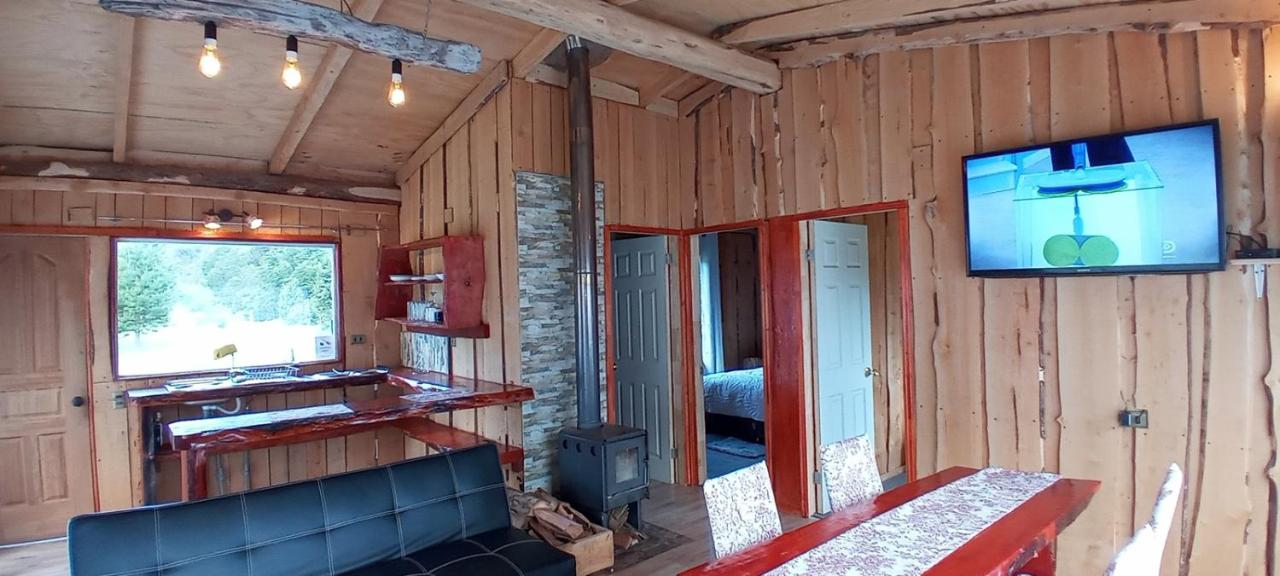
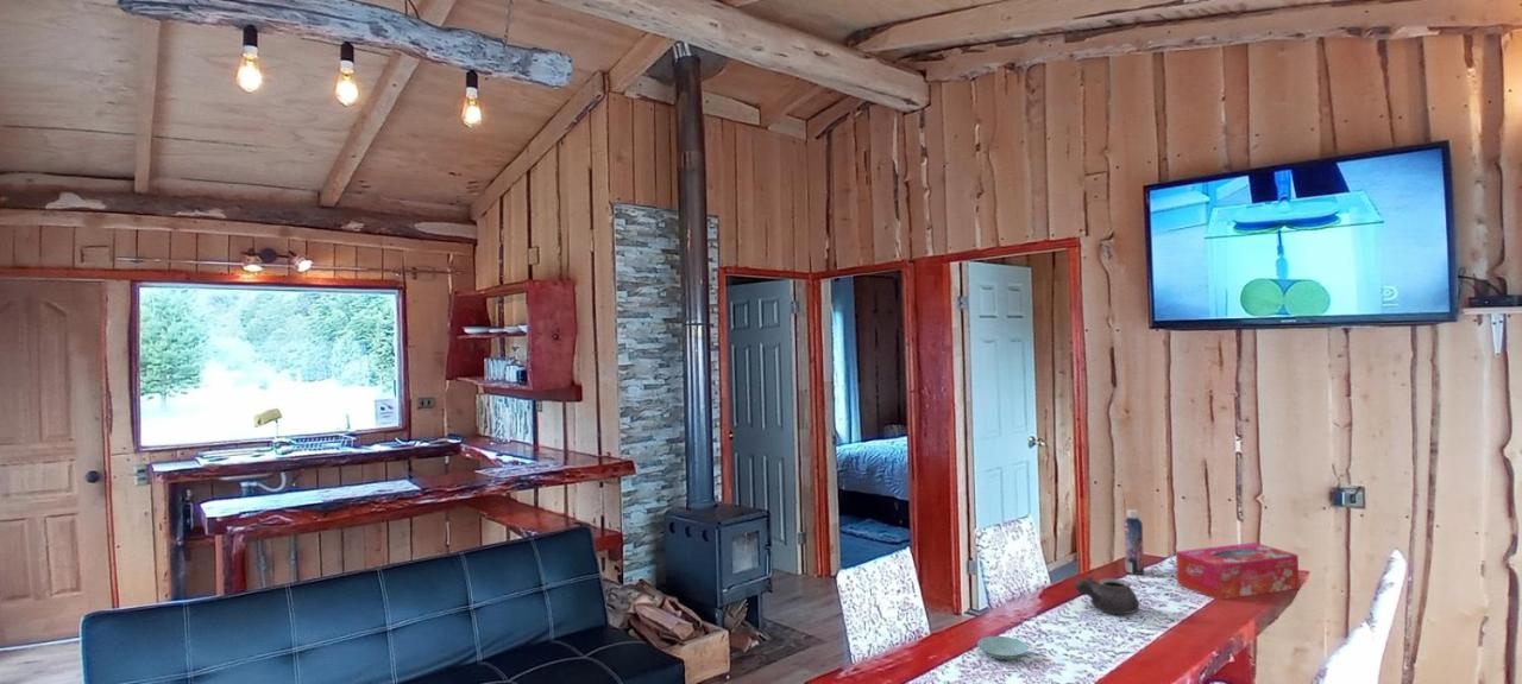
+ teapot (1101, 593)
+ bottle (1133, 540)
+ tissue box (1235, 569)
+ saucer (1002, 650)
